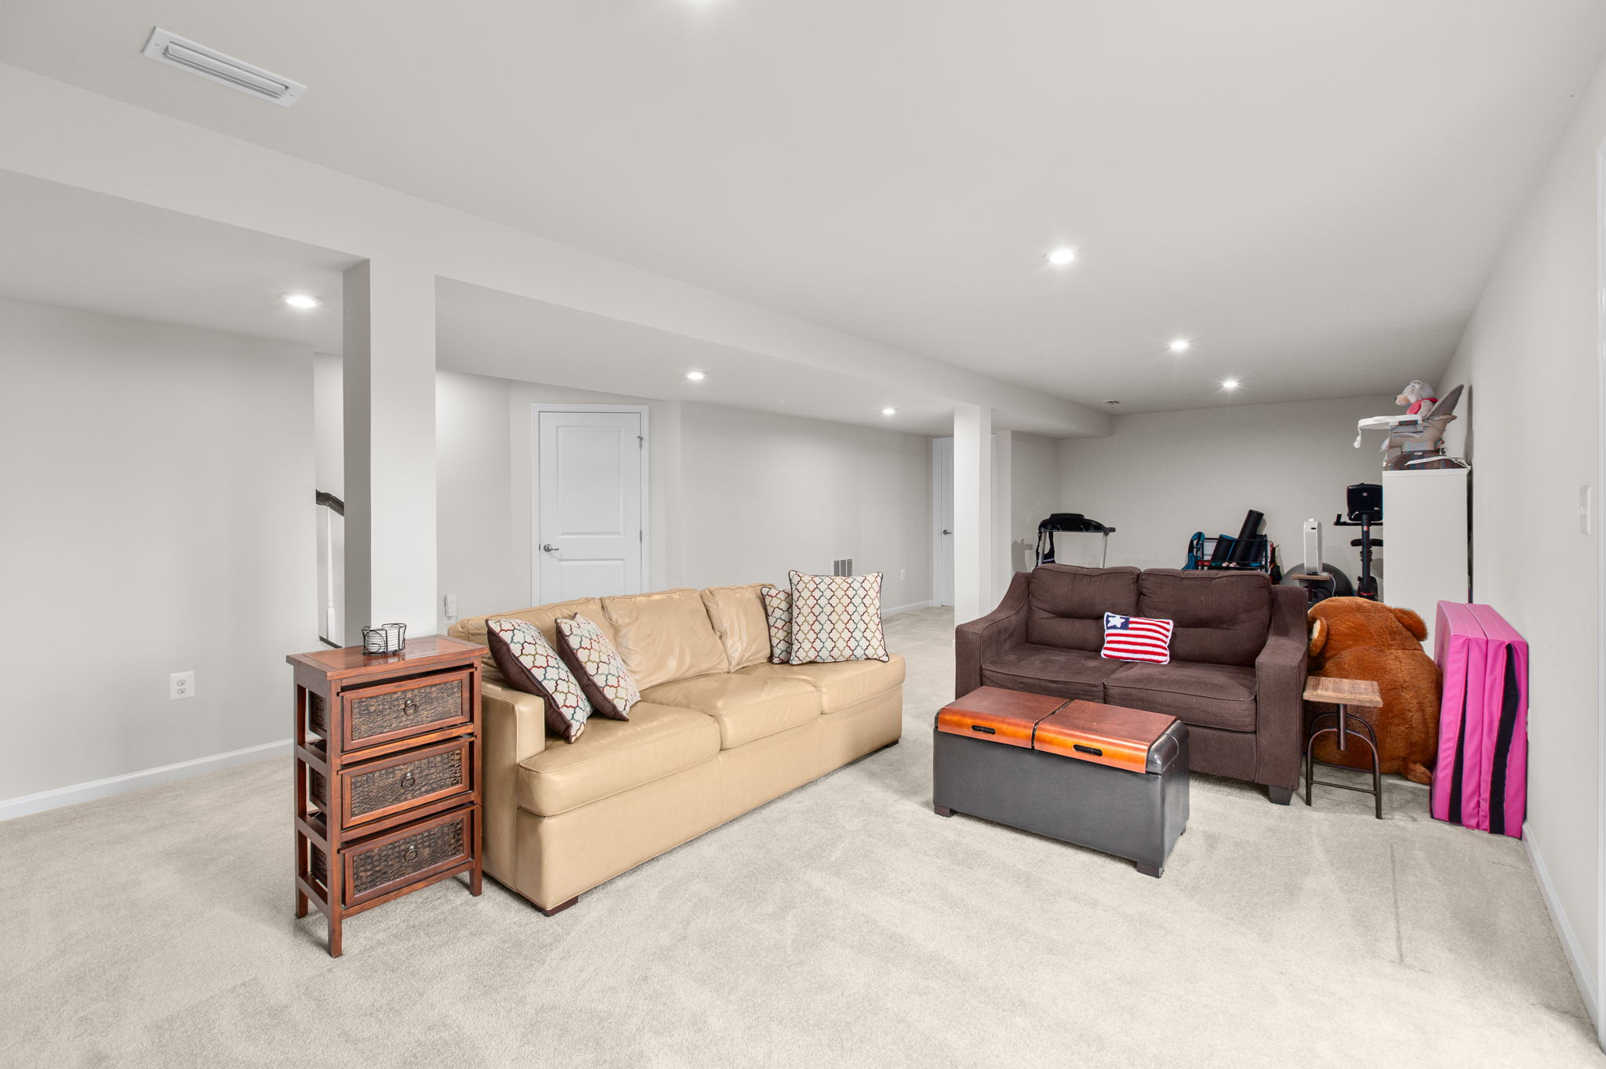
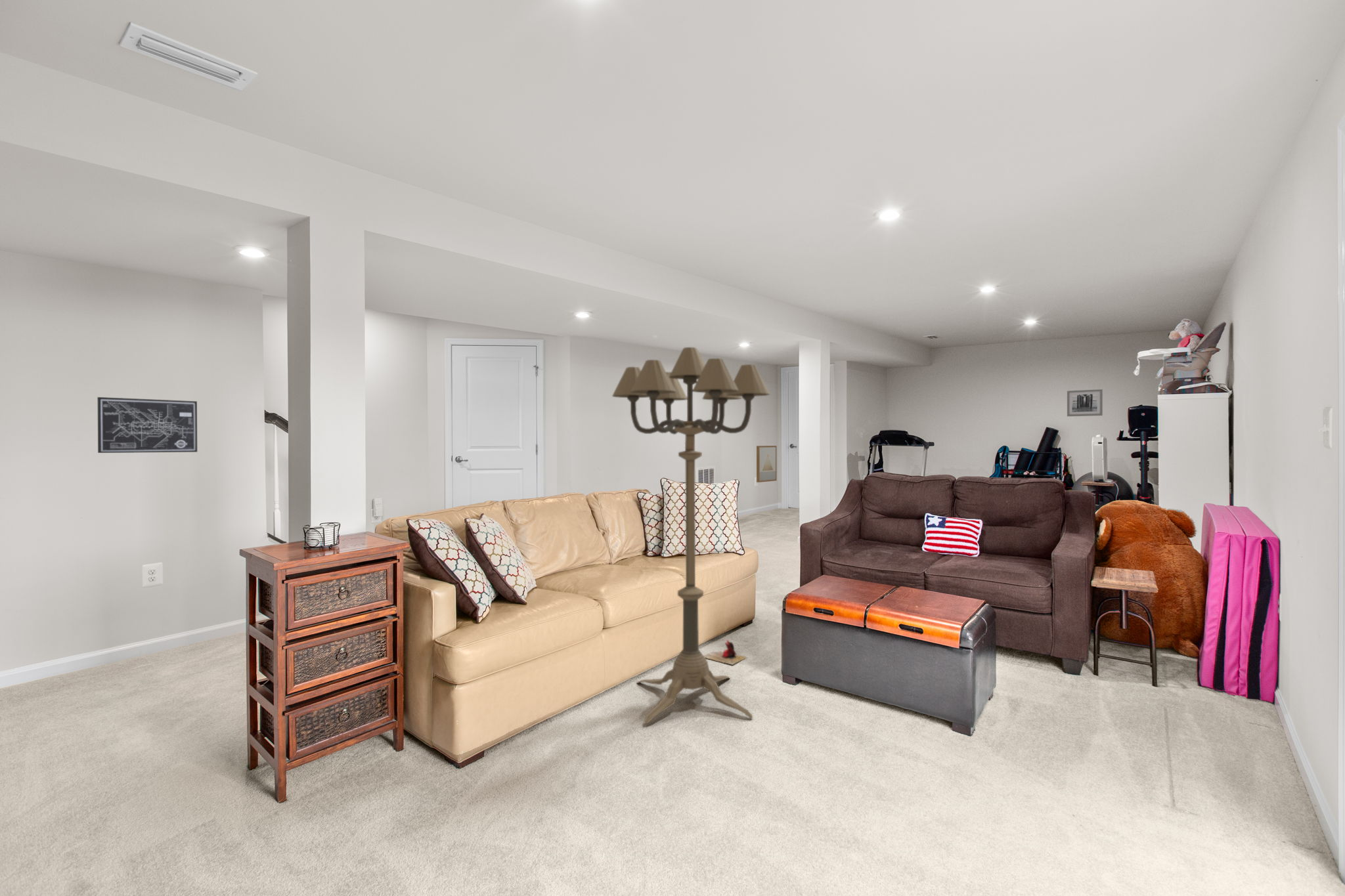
+ wall art (1084, 403)
+ wall art (150, 425)
+ slippers (729, 647)
+ wall art (766, 463)
+ floor lamp (690, 524)
